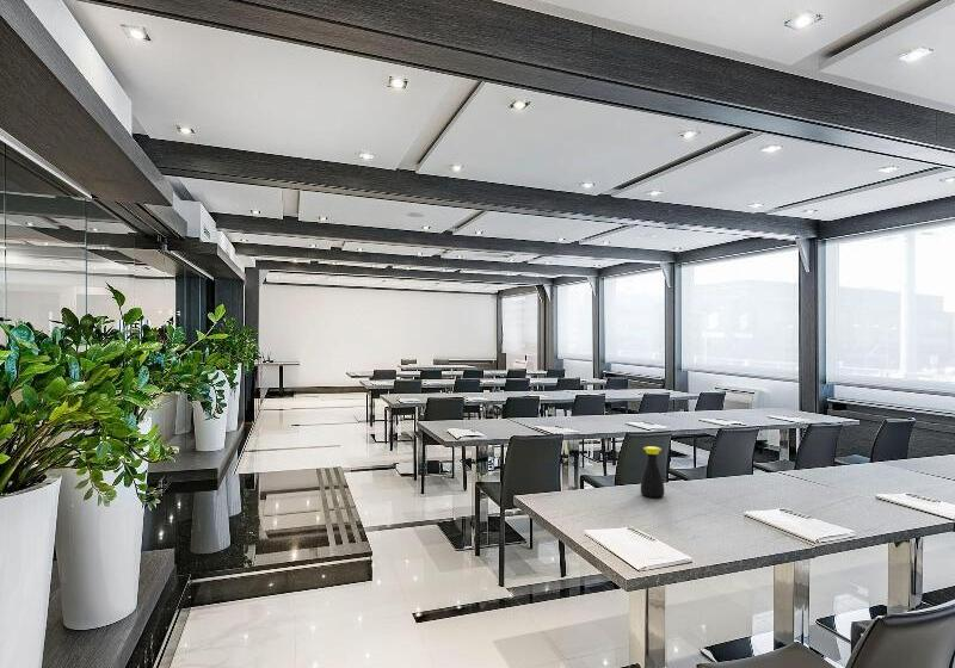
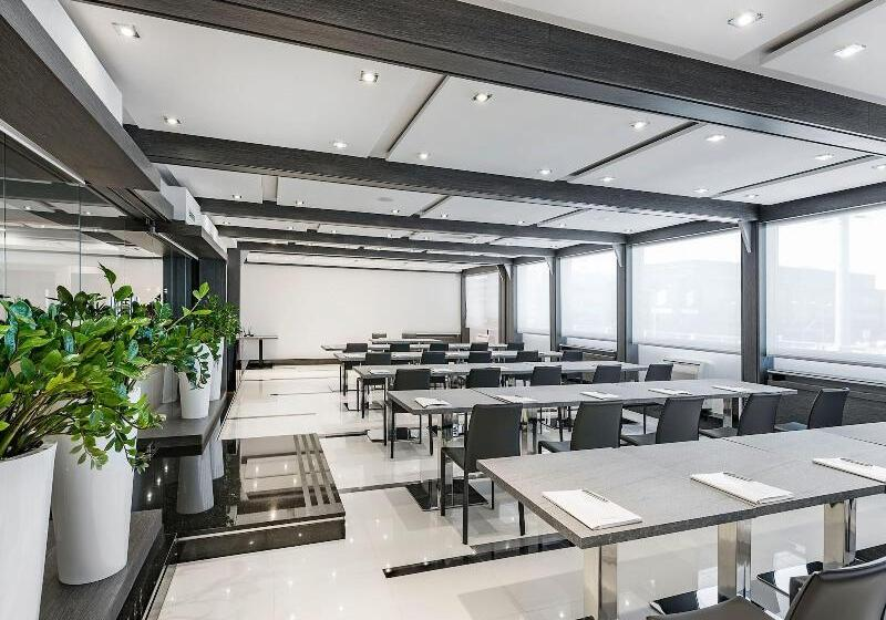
- bottle (652, 471)
